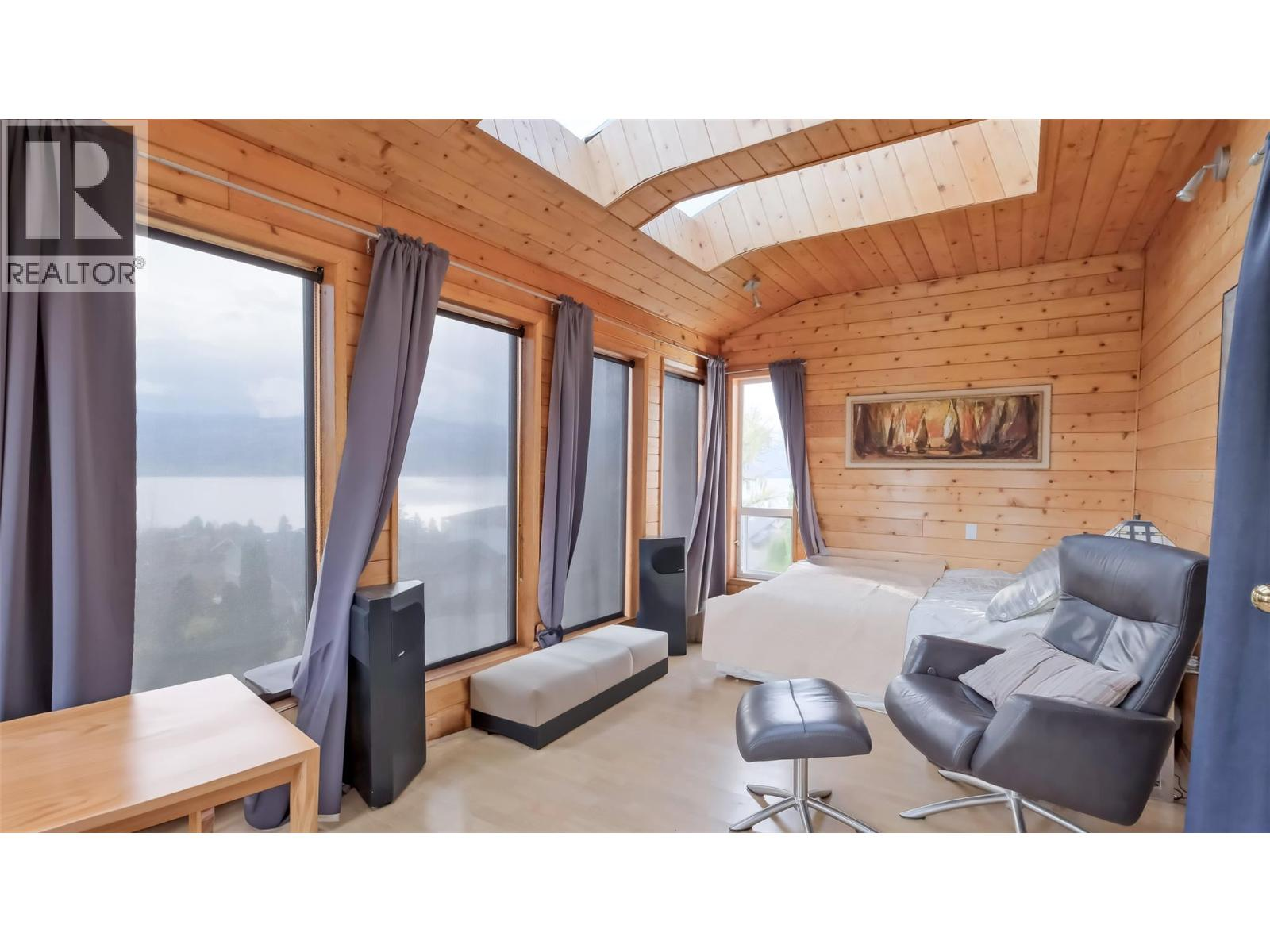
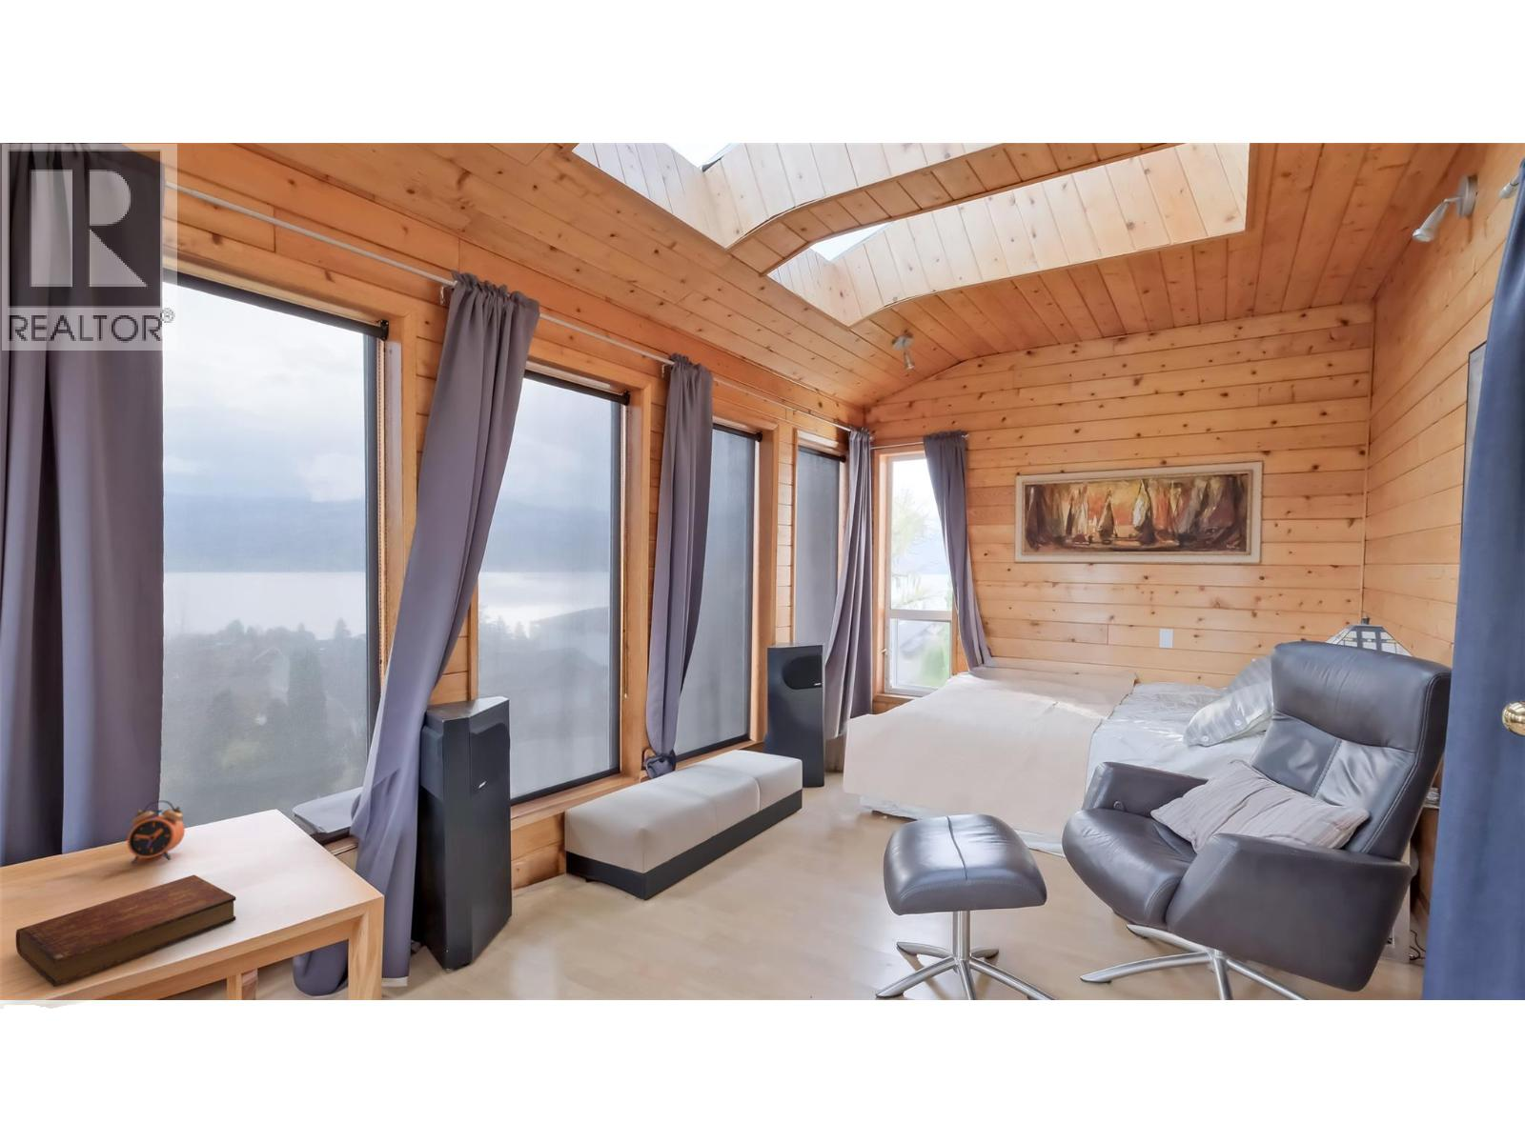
+ alarm clock (156, 830)
+ bible (131, 923)
